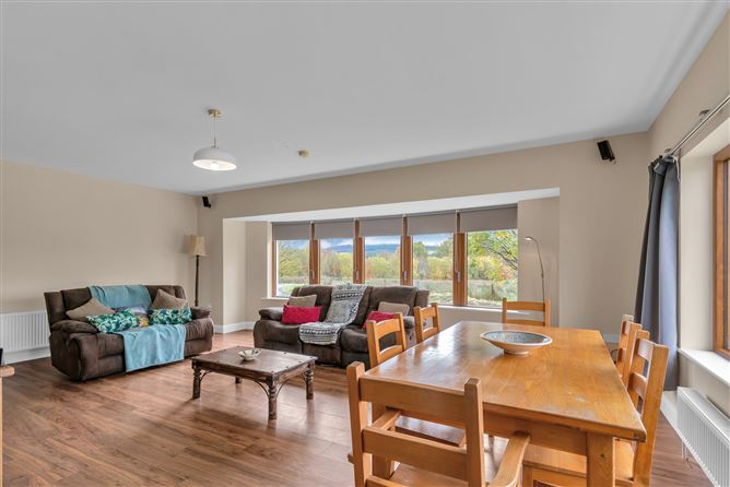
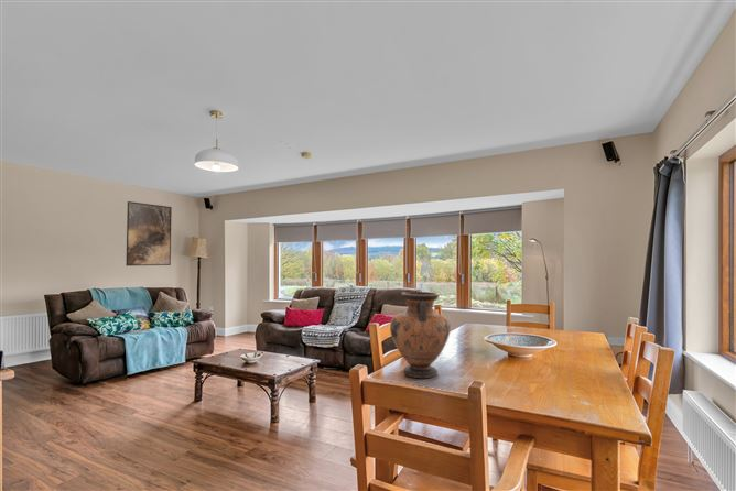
+ vase (420, 332)
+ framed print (150, 234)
